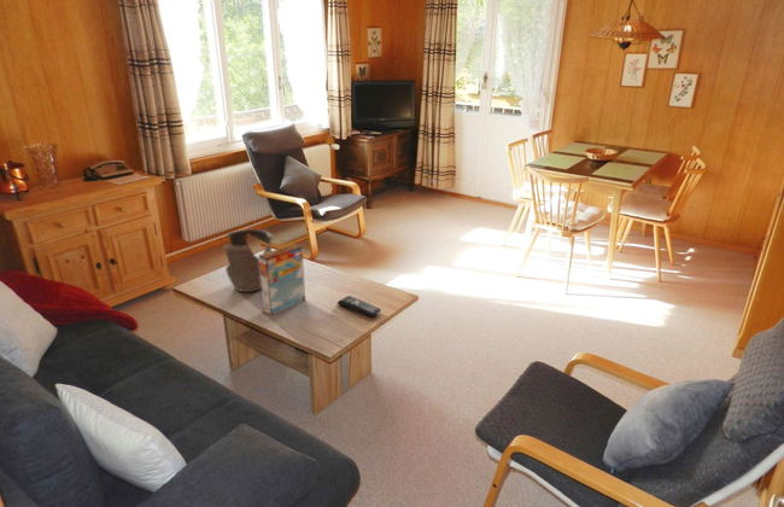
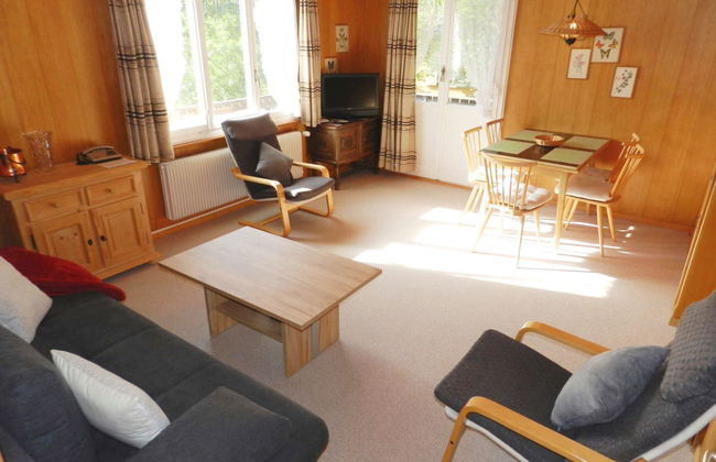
- cereal box (282, 278)
- remote control (358, 305)
- decorative bowl (250, 261)
